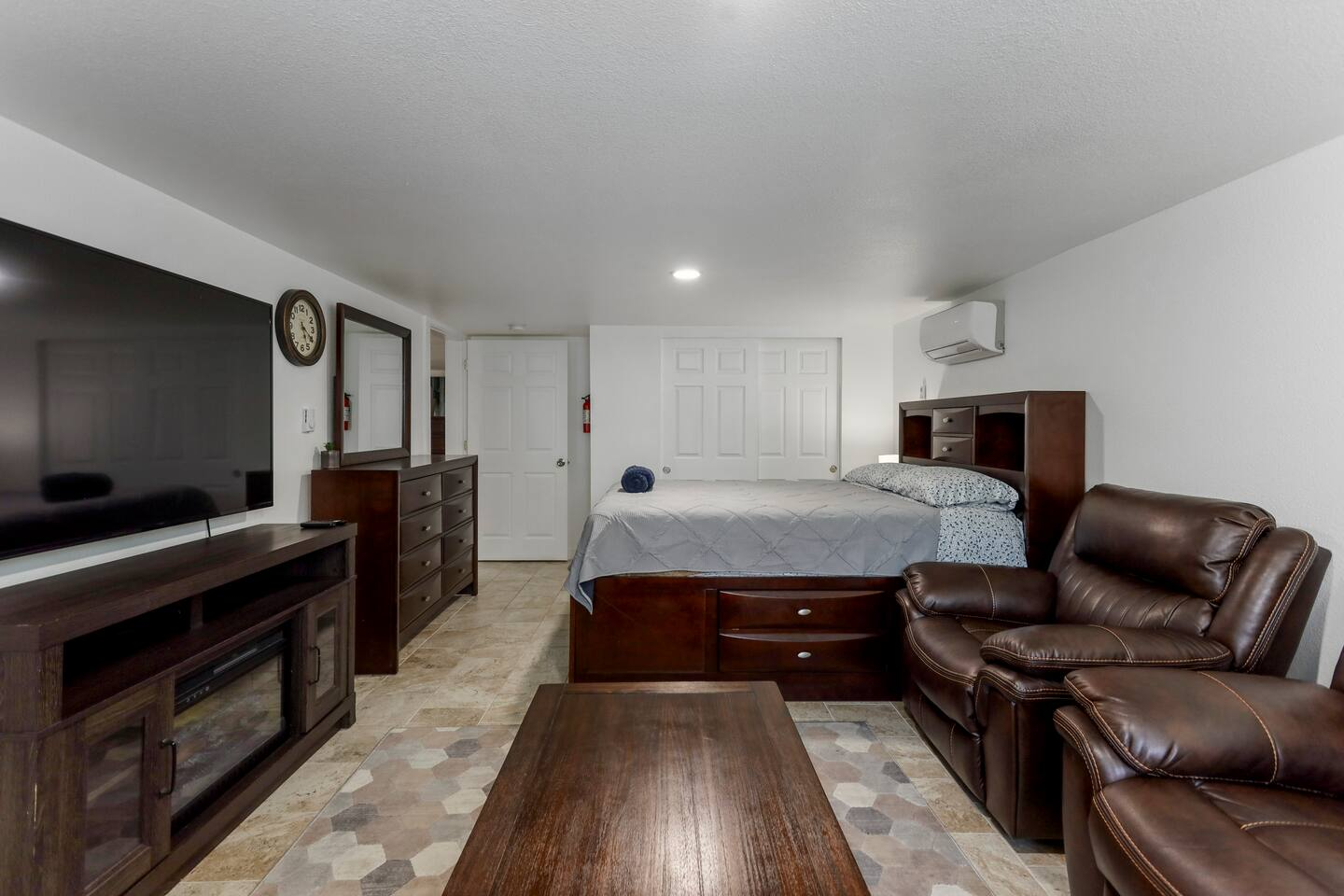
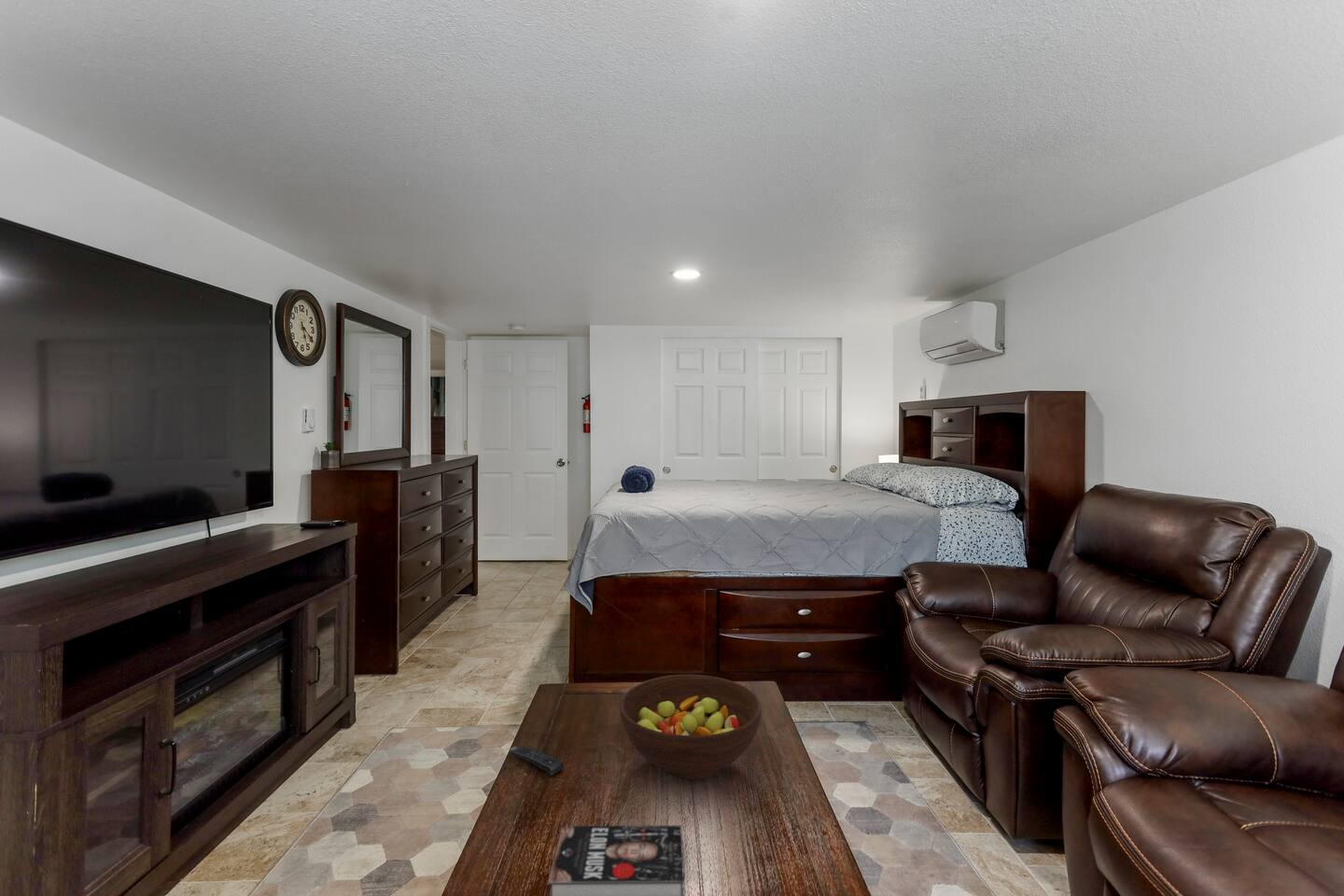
+ remote control (534, 758)
+ book (619, 861)
+ fruit bowl (690, 734)
